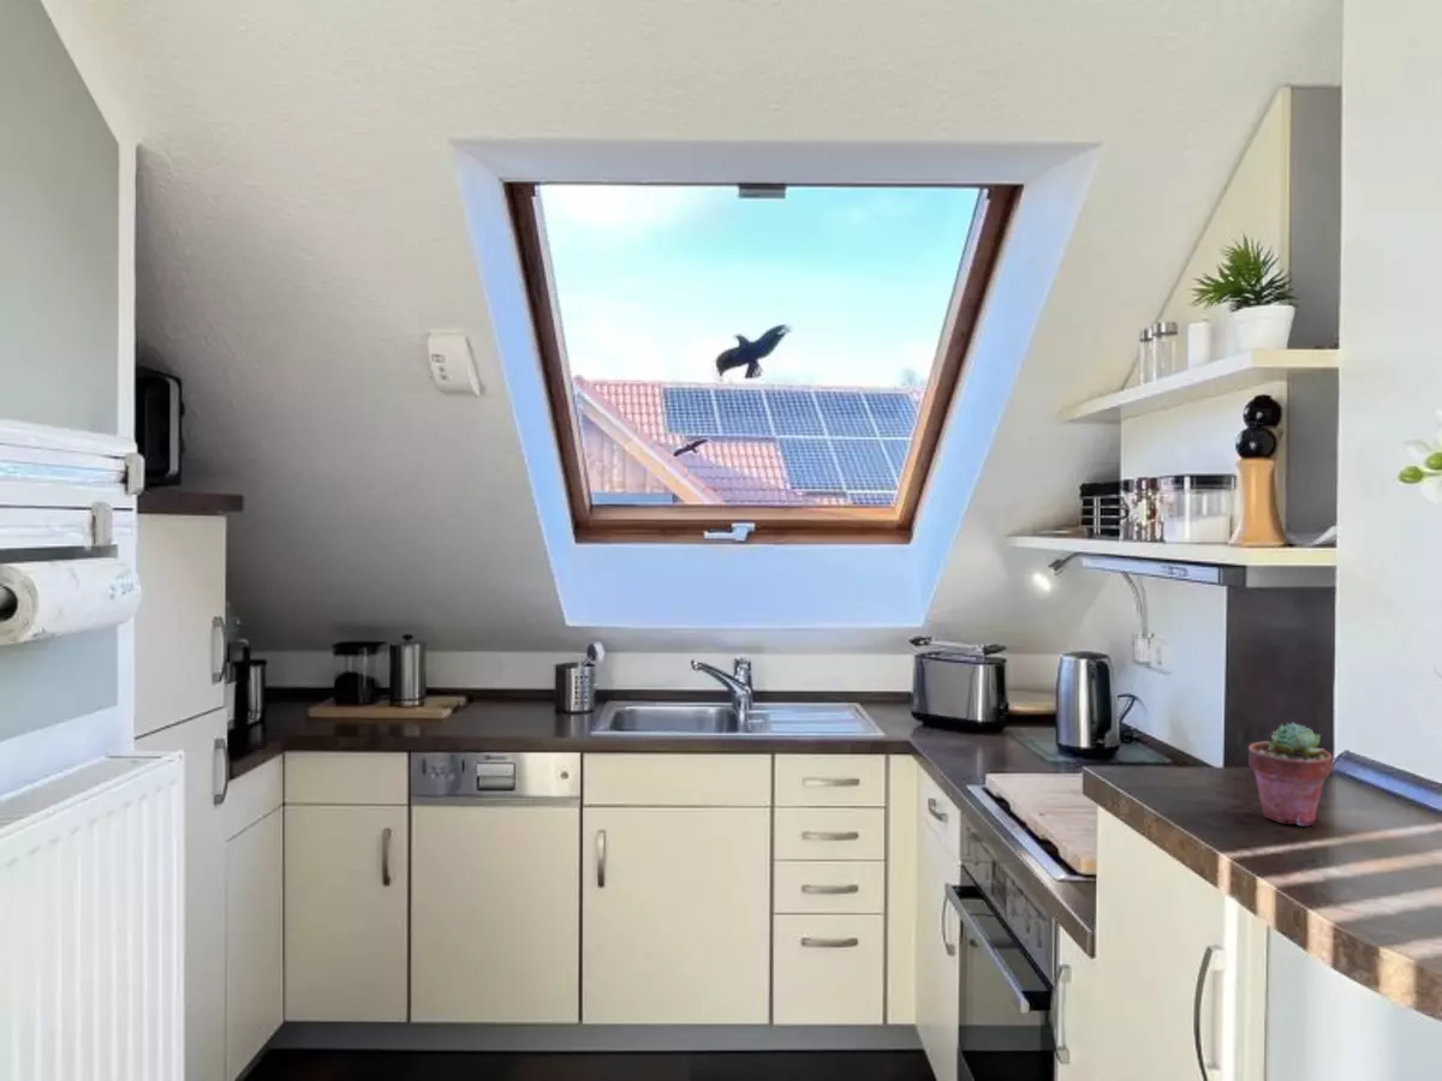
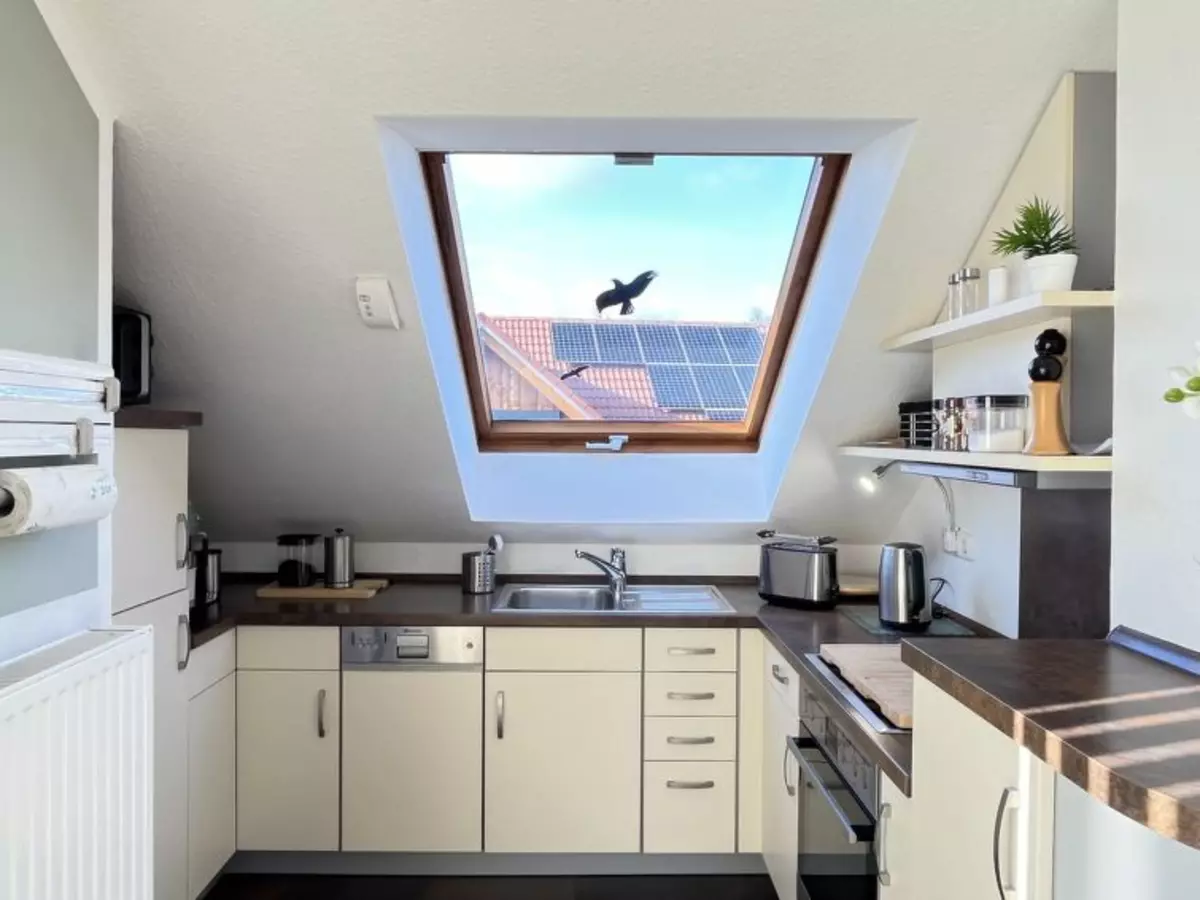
- potted succulent (1289, 770)
